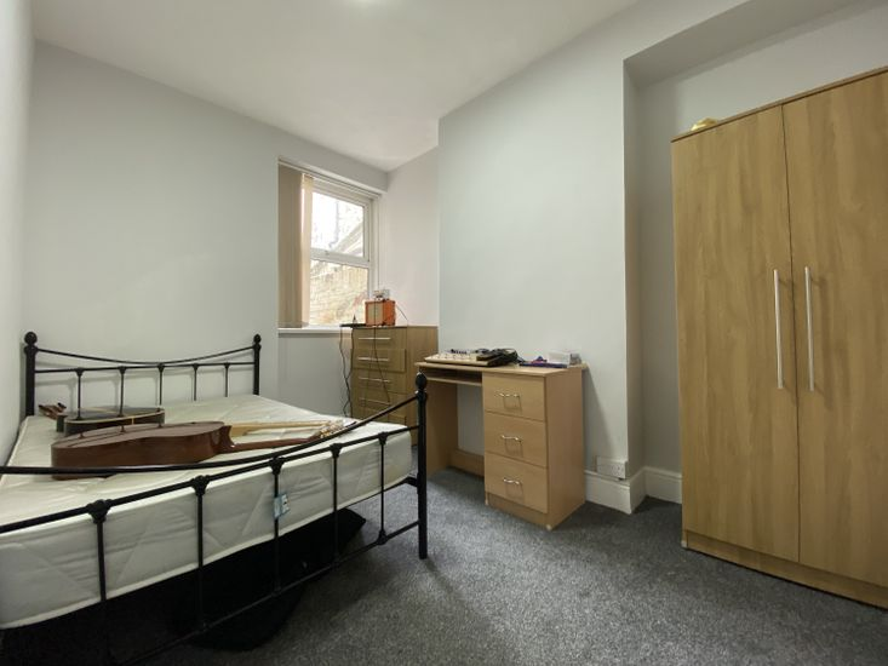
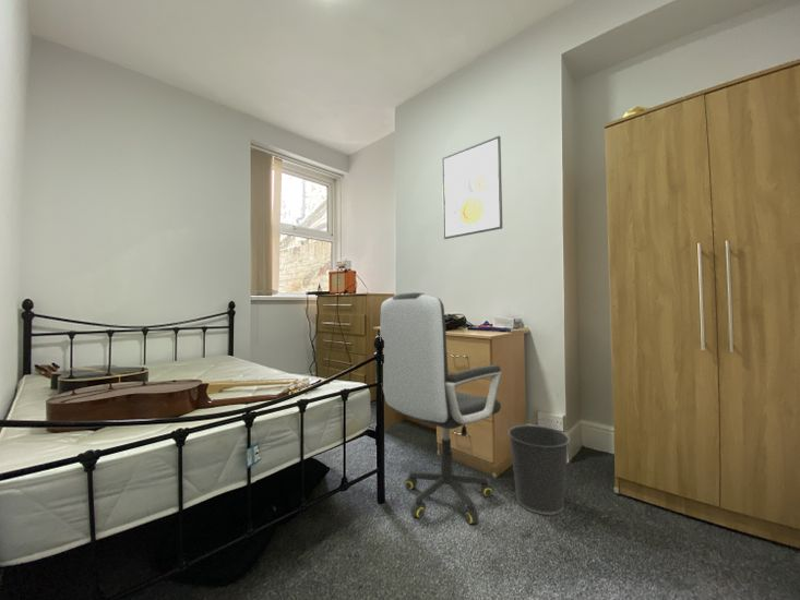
+ wastebasket (538, 468)
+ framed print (469, 190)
+ office chair (439, 396)
